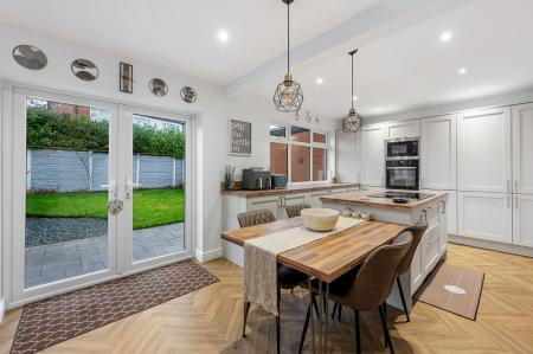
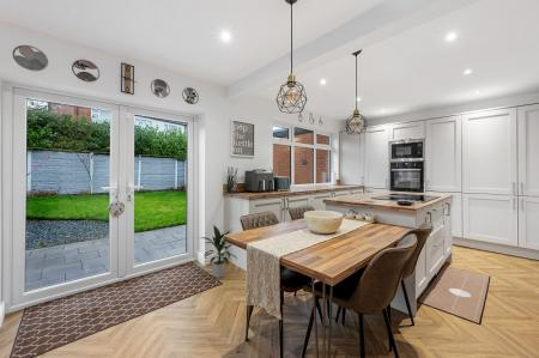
+ indoor plant (220, 250)
